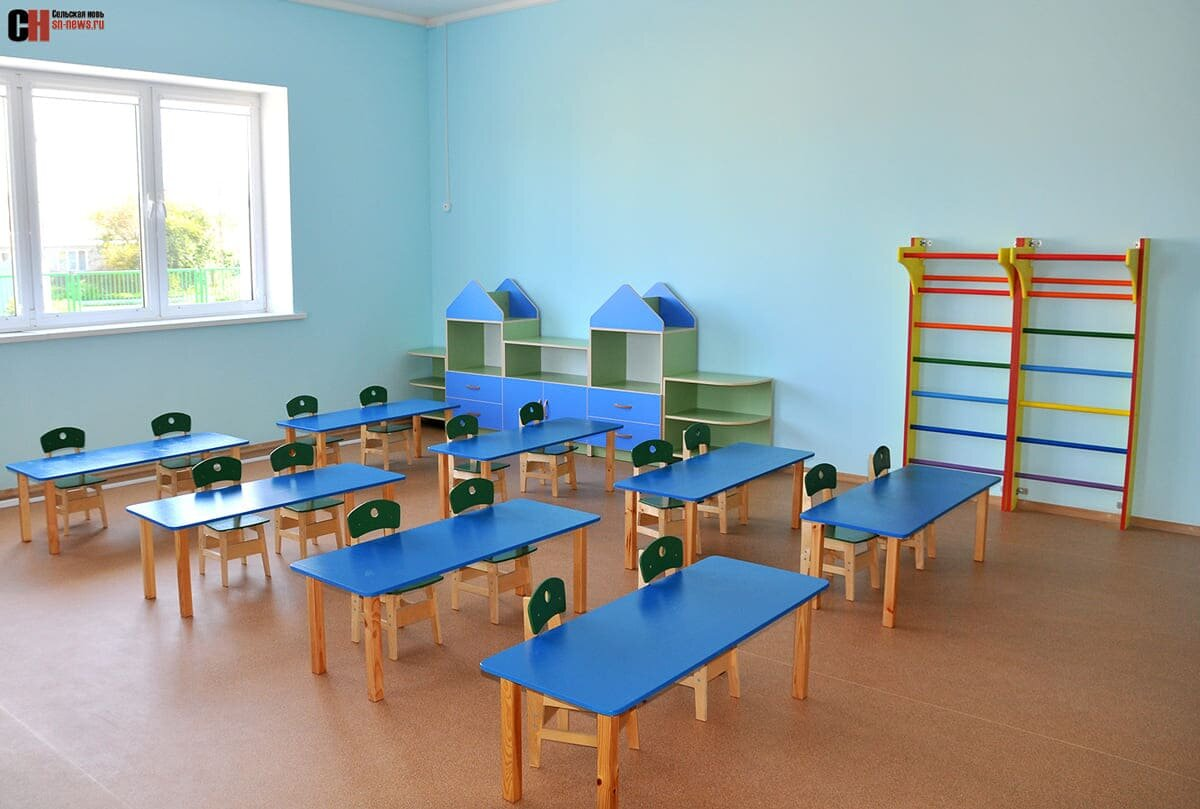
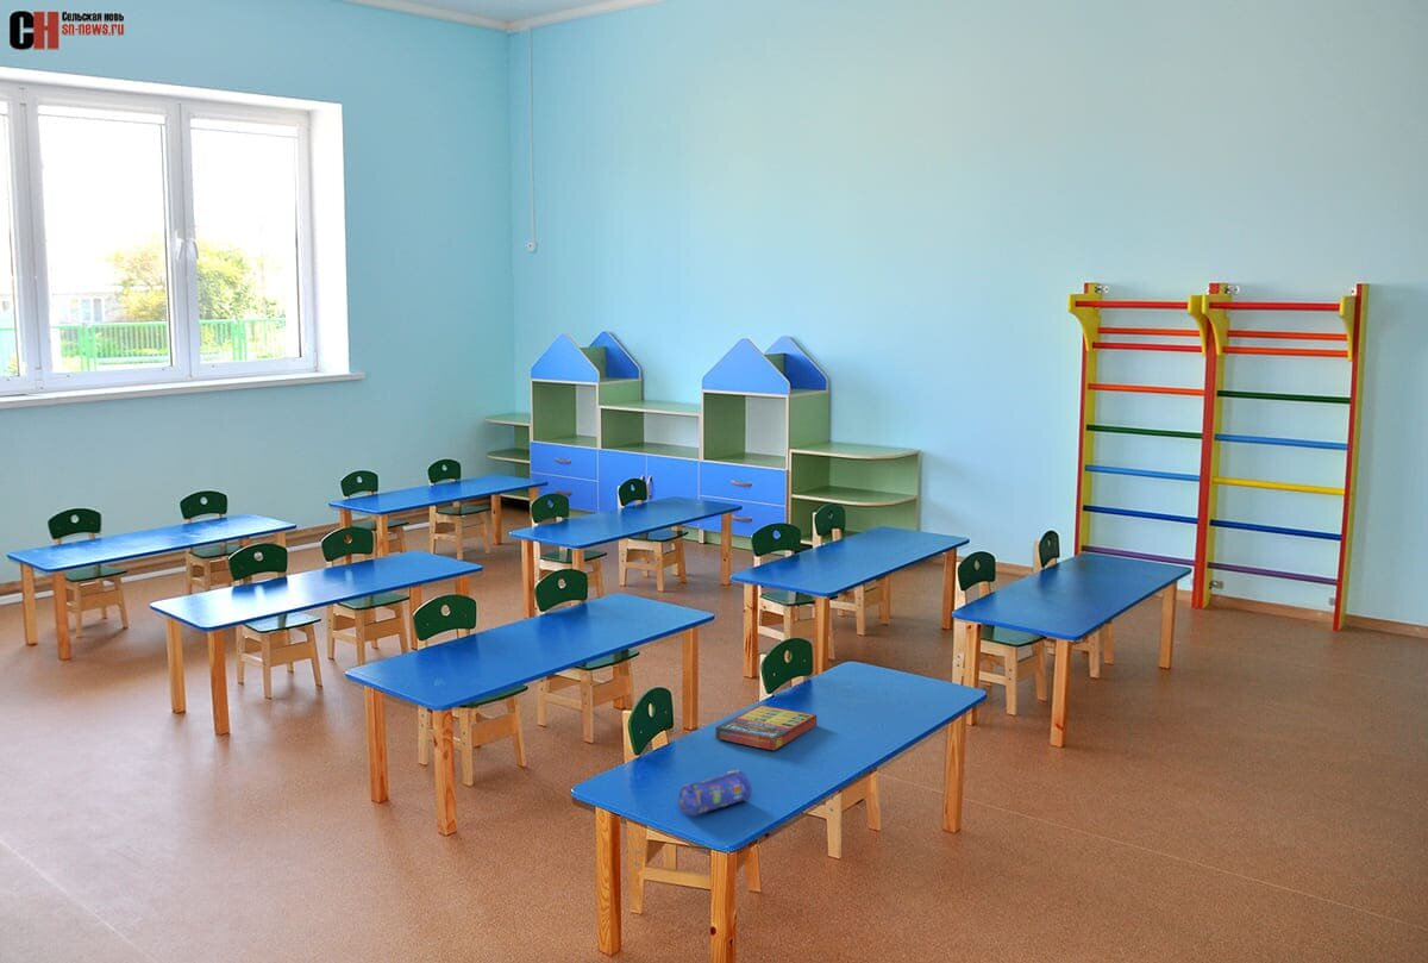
+ pencil case (715, 792)
+ game compilation box (766, 726)
